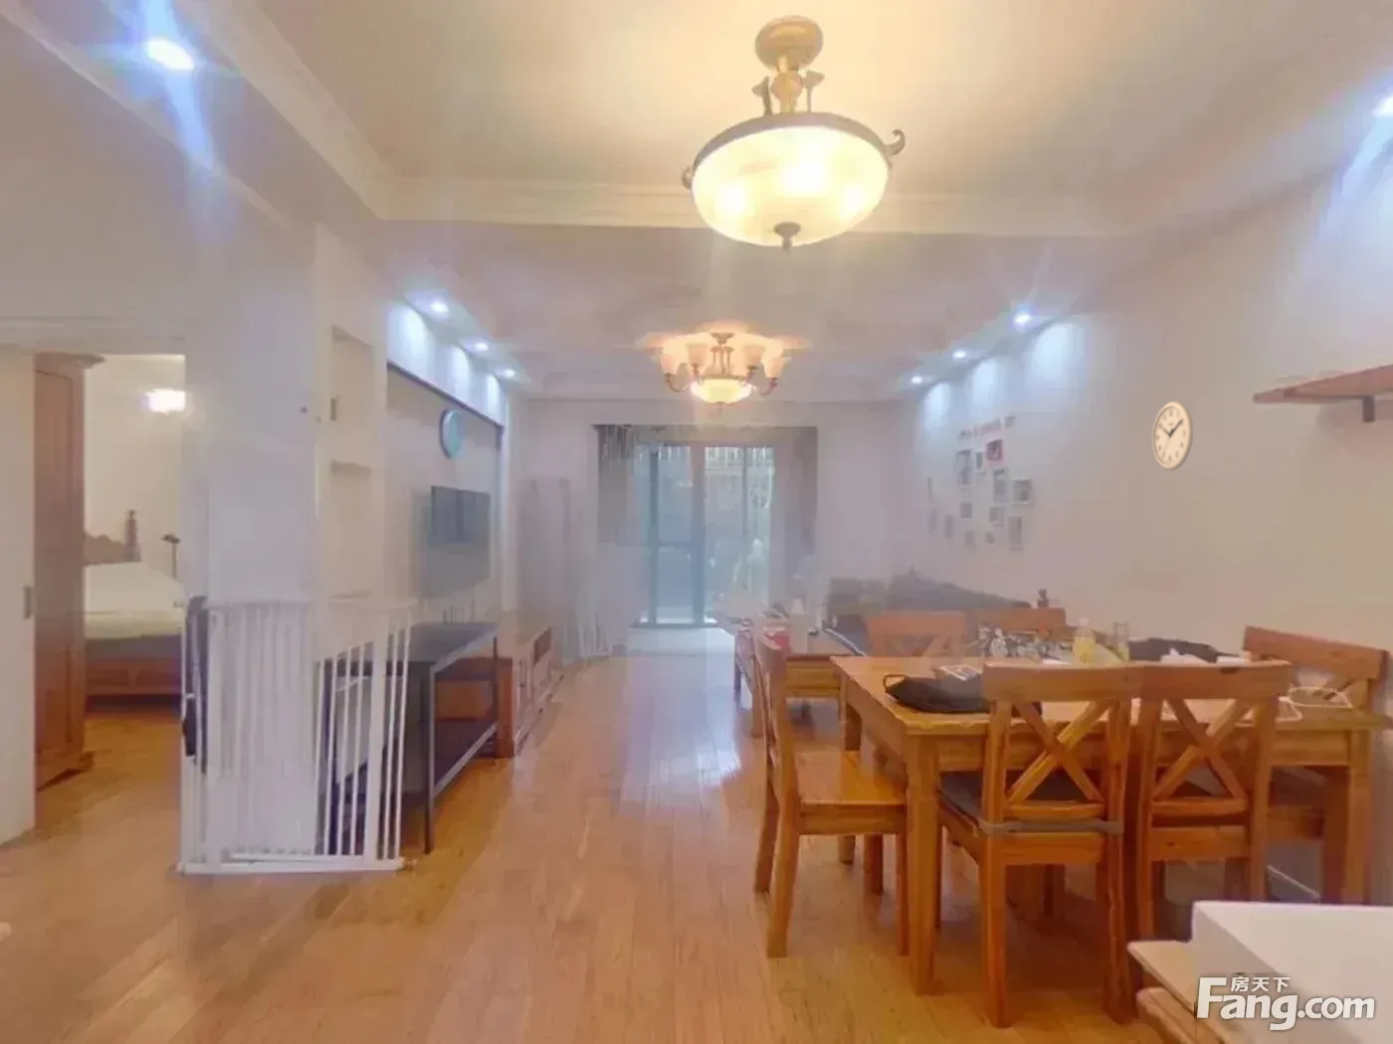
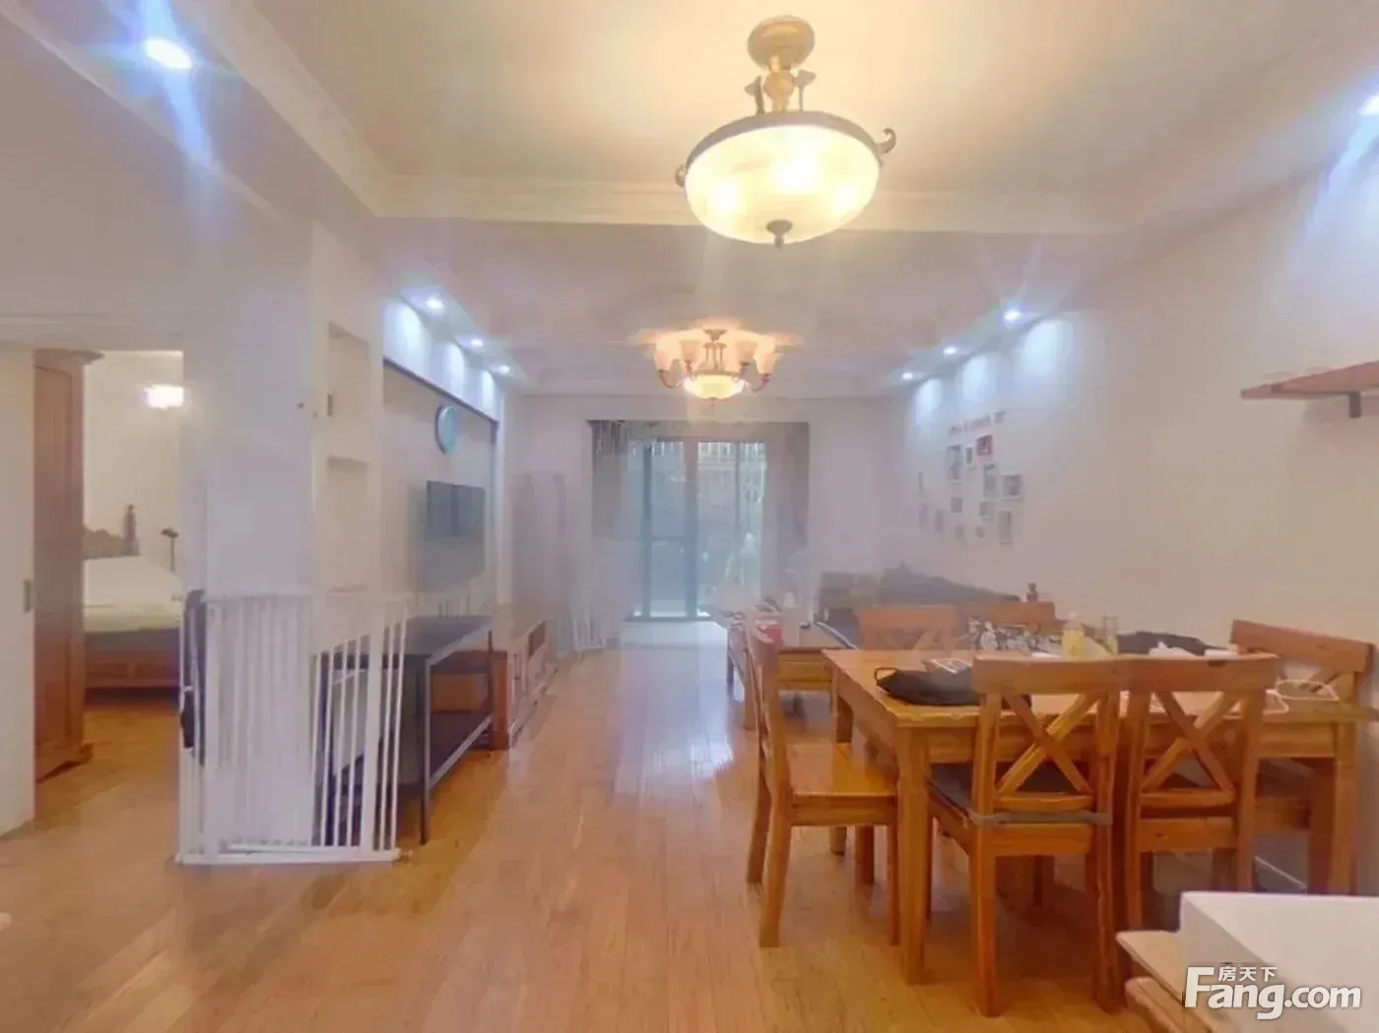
- wall clock (1170, 435)
